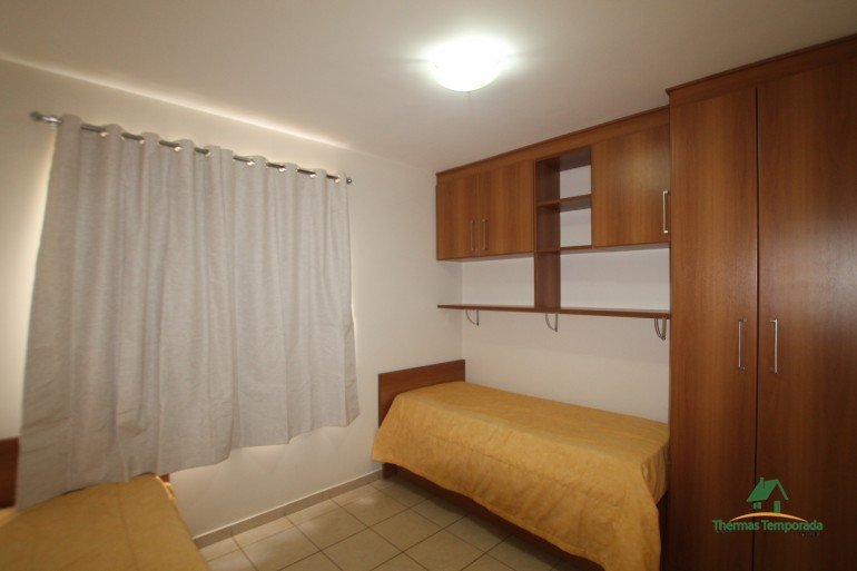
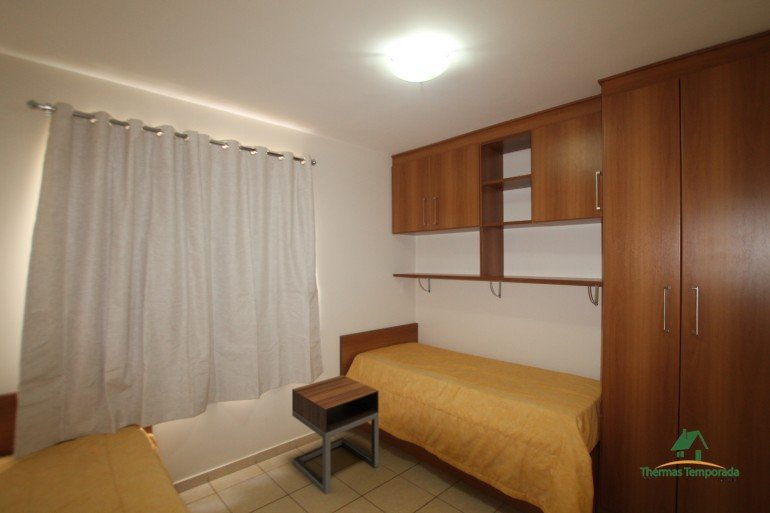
+ nightstand (335, 427)
